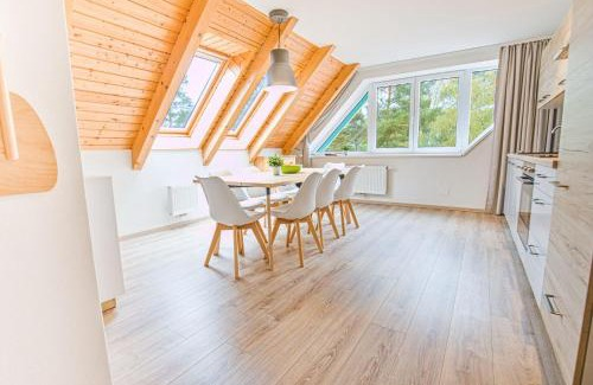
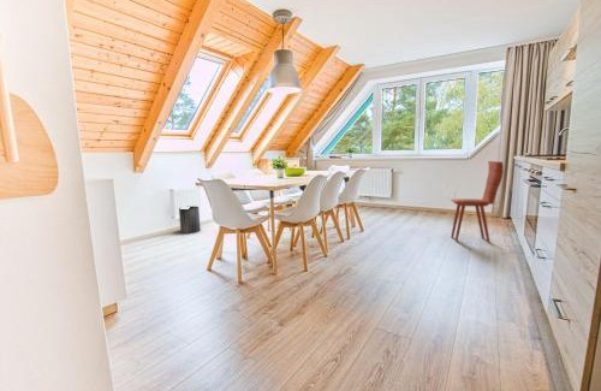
+ trash can (189, 219)
+ dining chair (475, 201)
